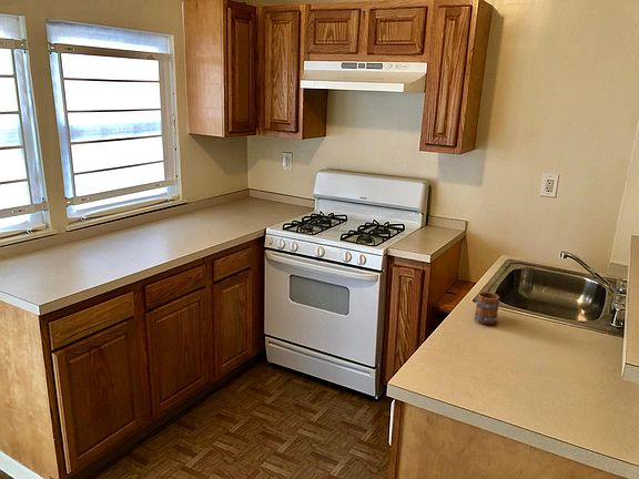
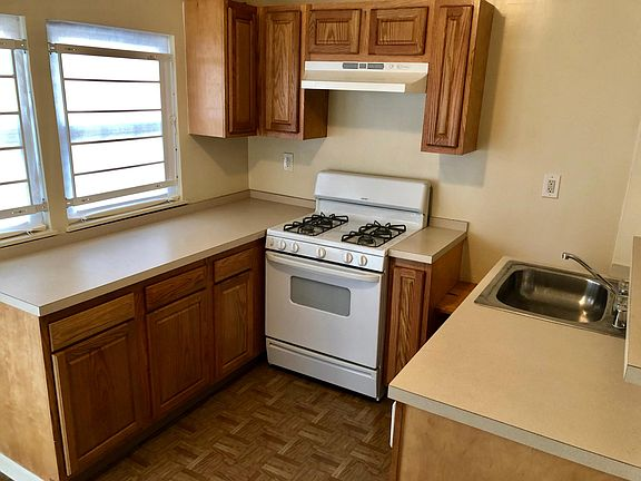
- mug (487, 304)
